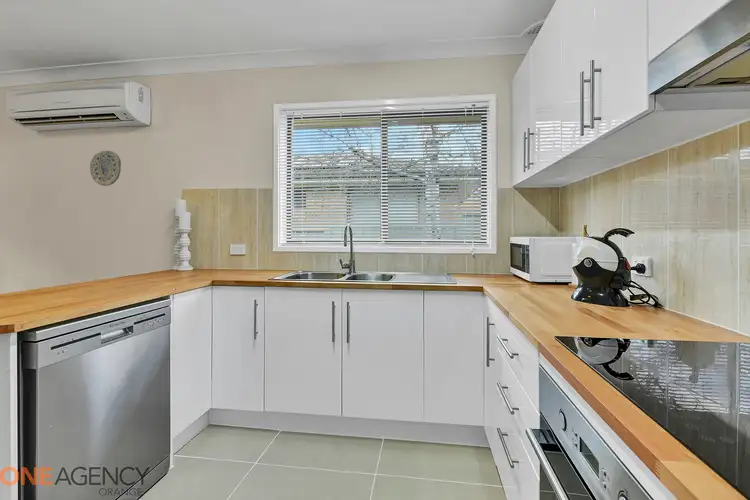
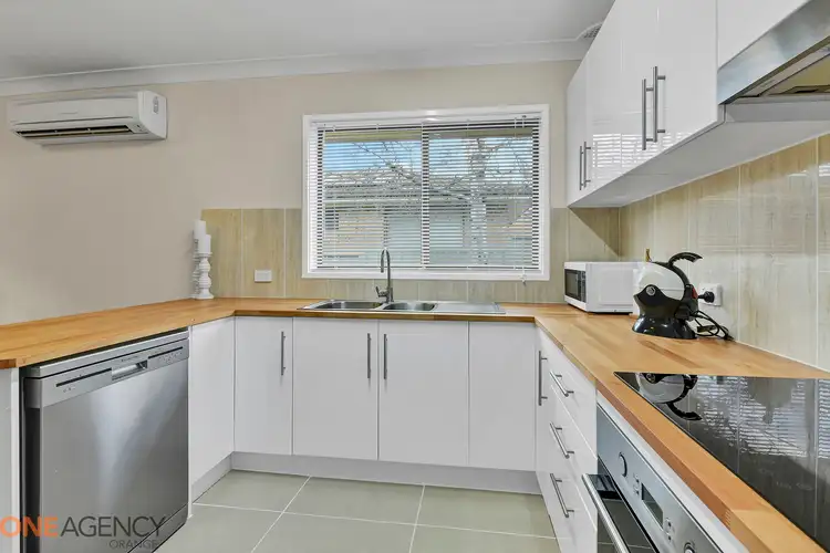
- decorative plate (105, 168)
